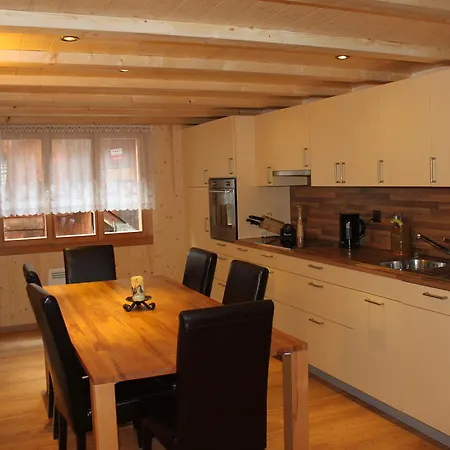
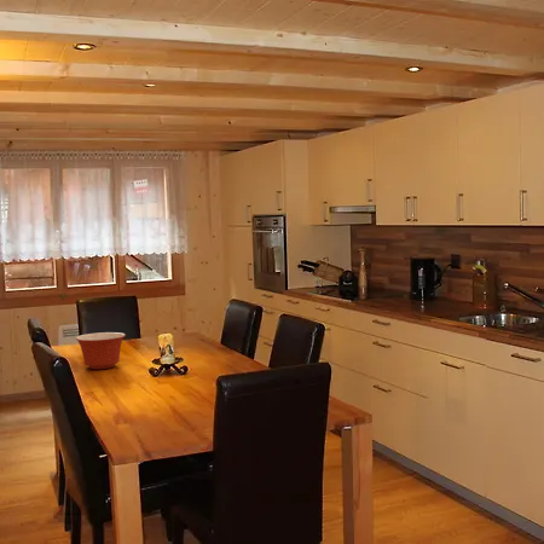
+ mixing bowl (100, 351)
